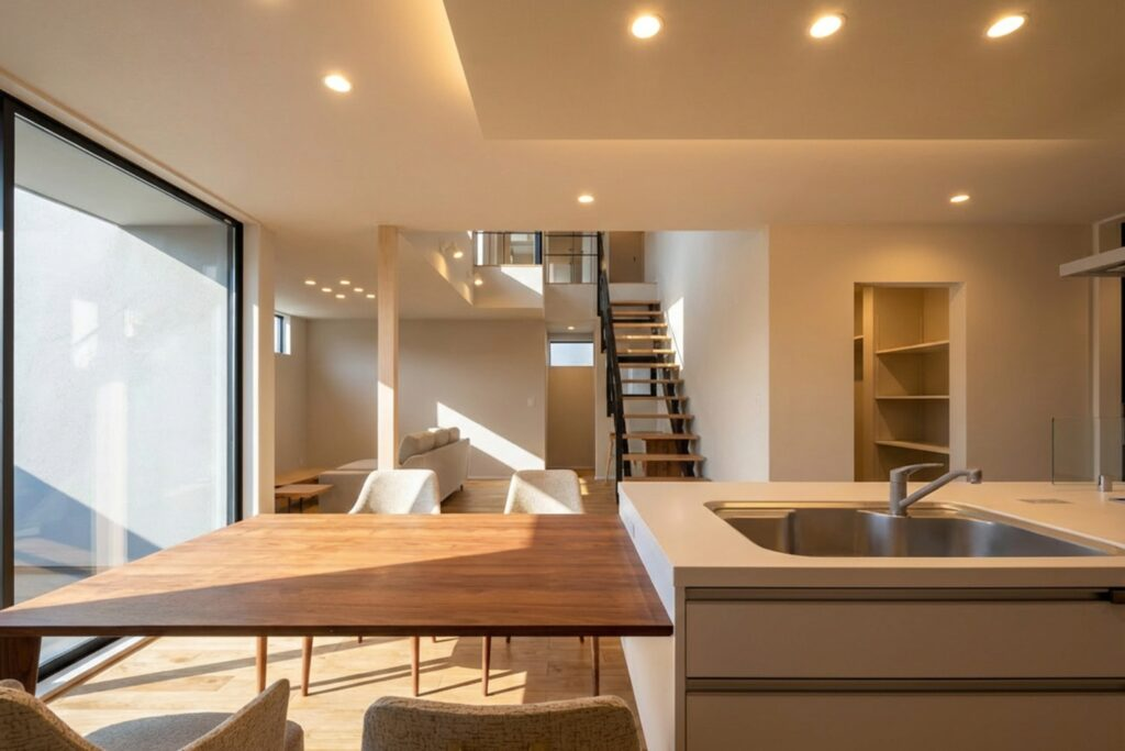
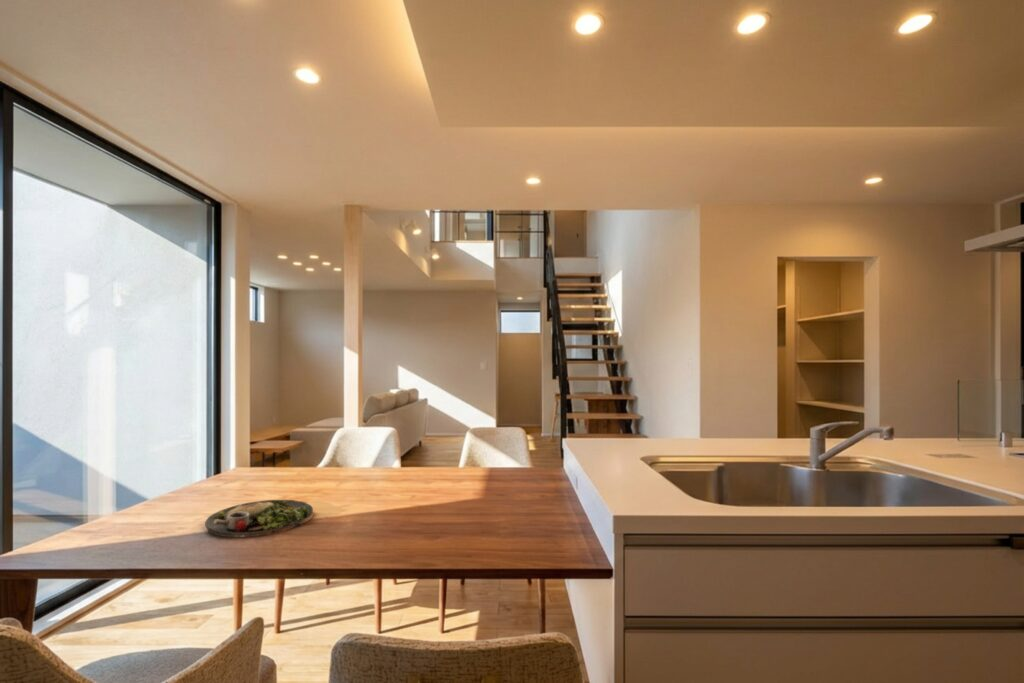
+ dinner plate (261, 509)
